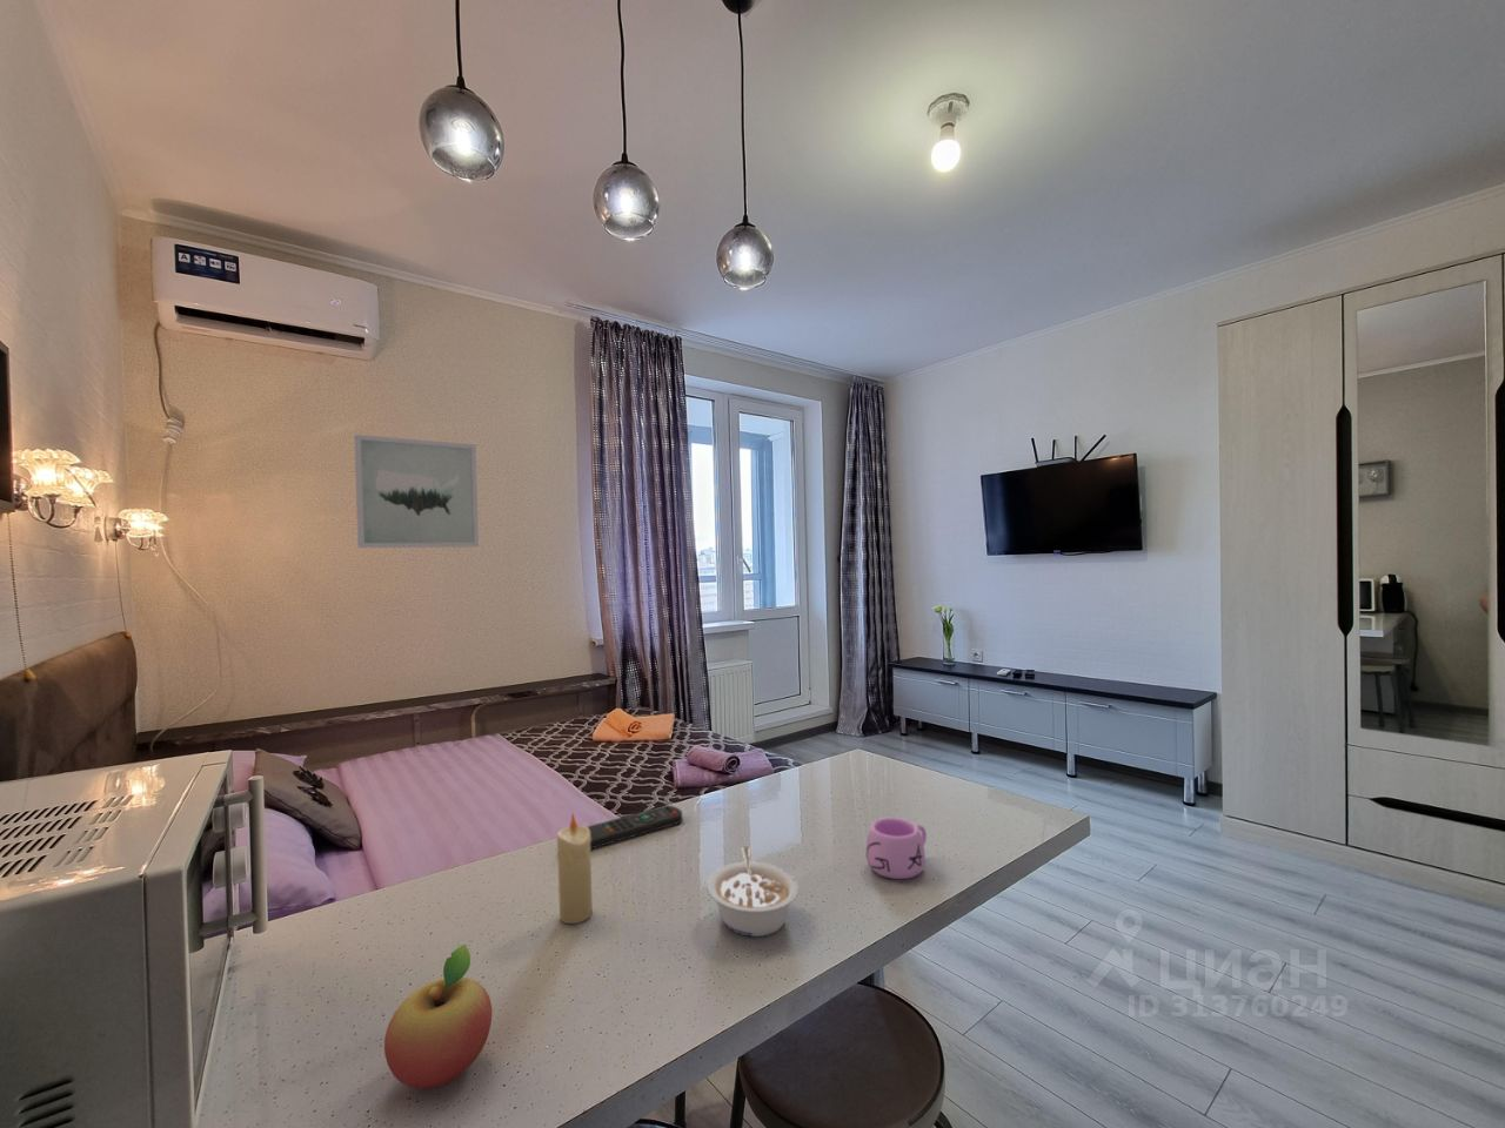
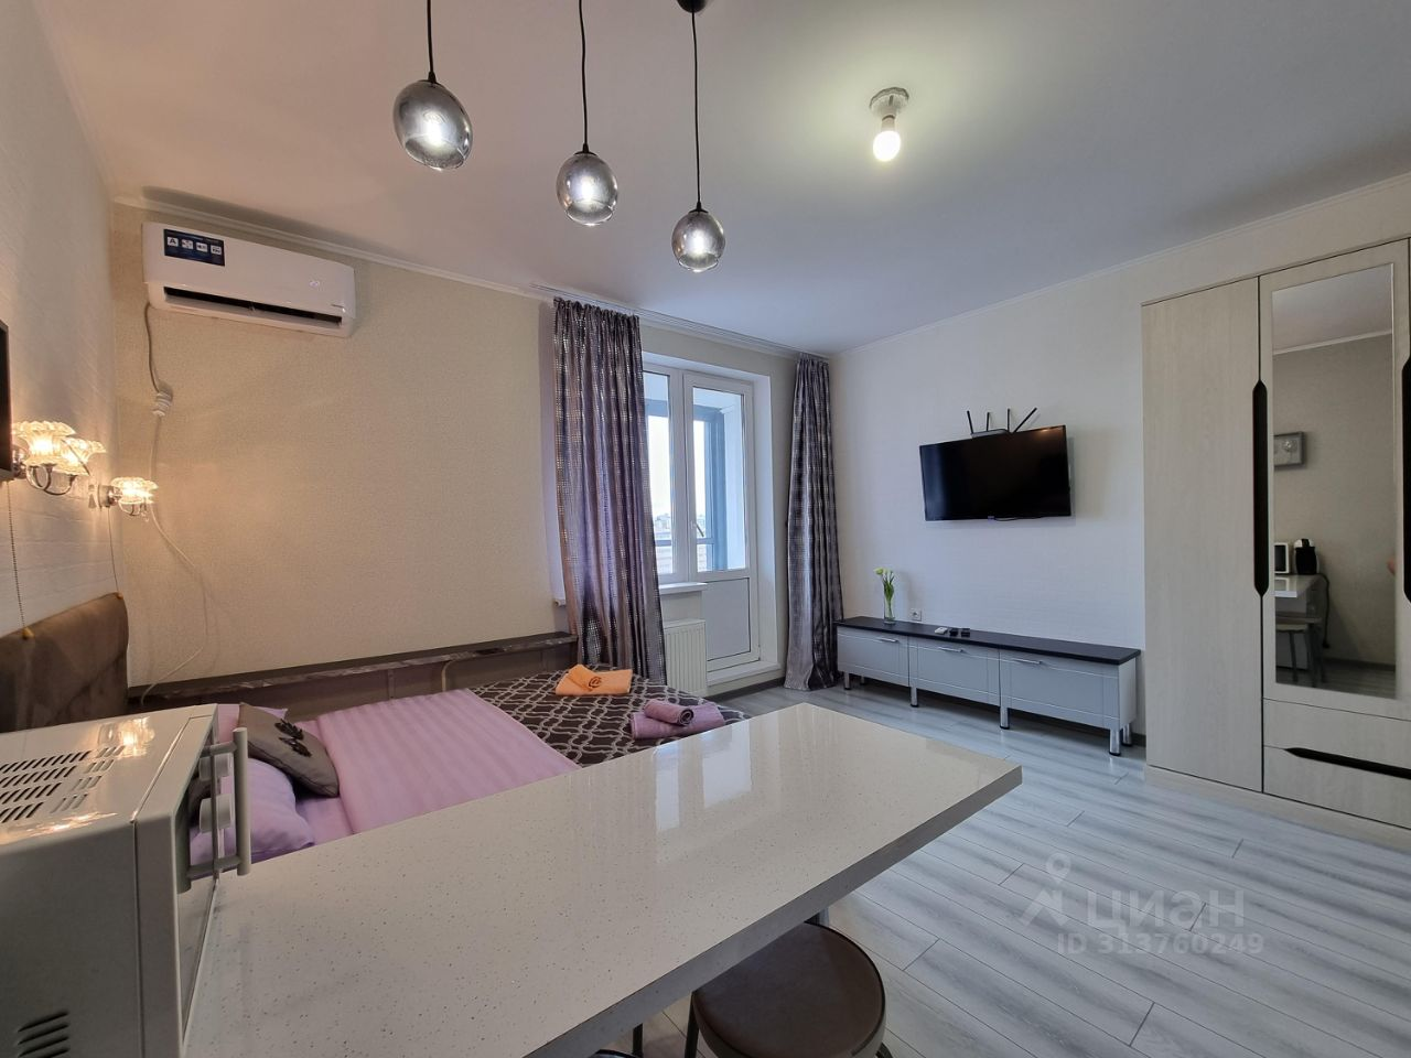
- candle (575, 864)
- wall art (418, 493)
- fruit (440, 1021)
- remote control (626, 826)
- mug (901, 845)
- legume (750, 896)
